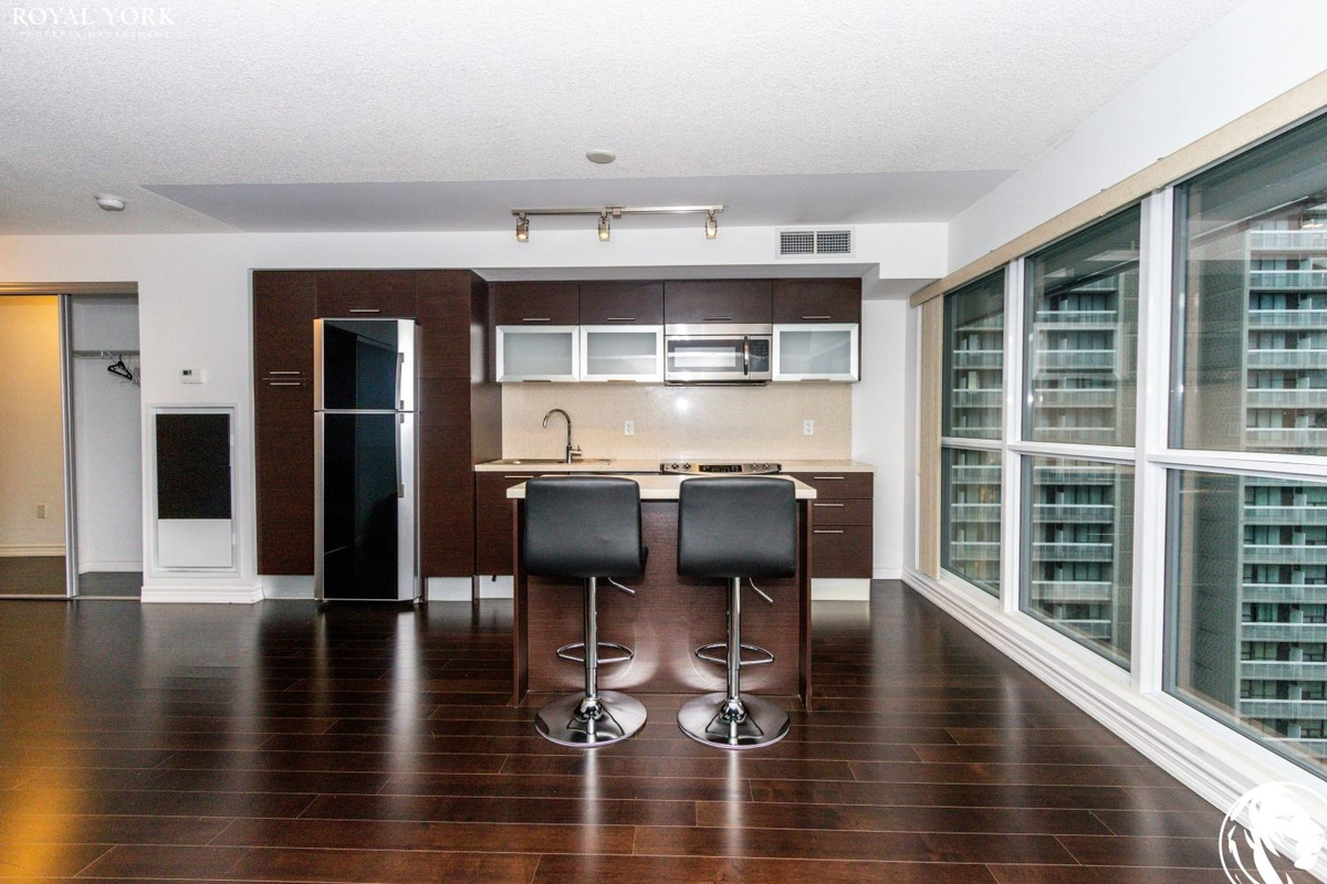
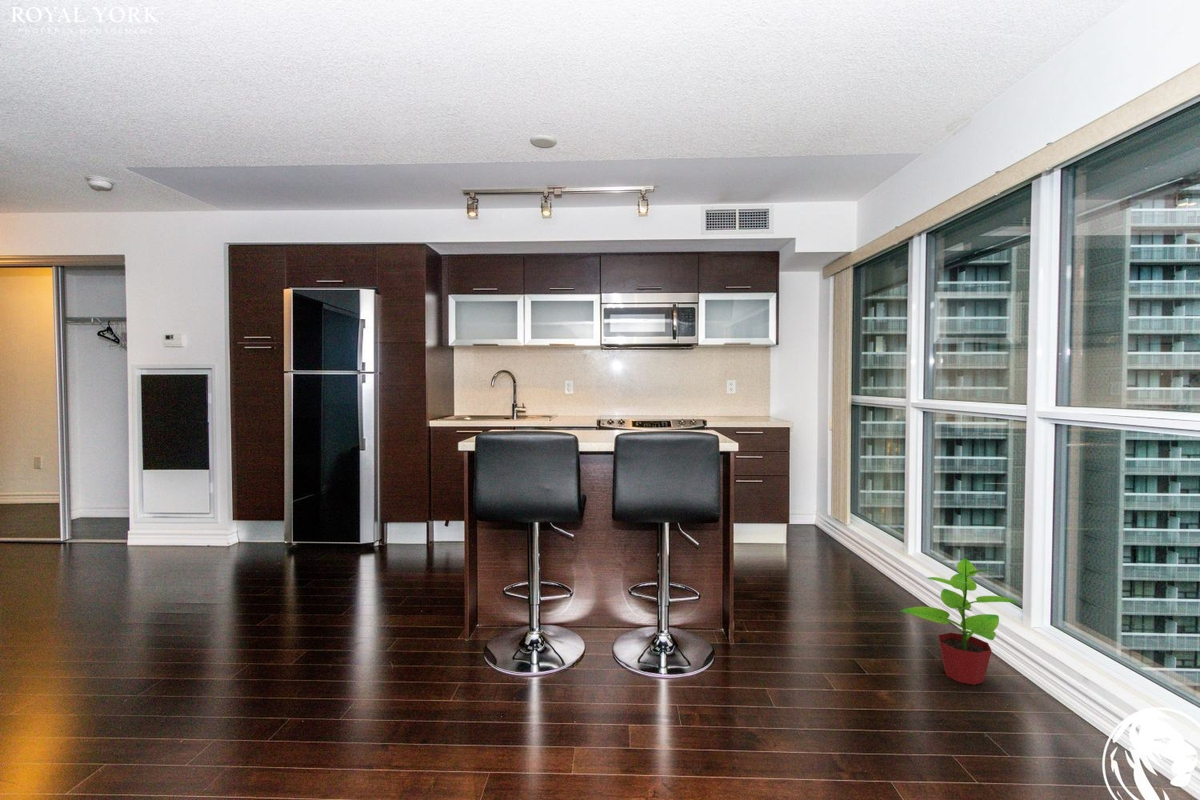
+ potted plant (966, 618)
